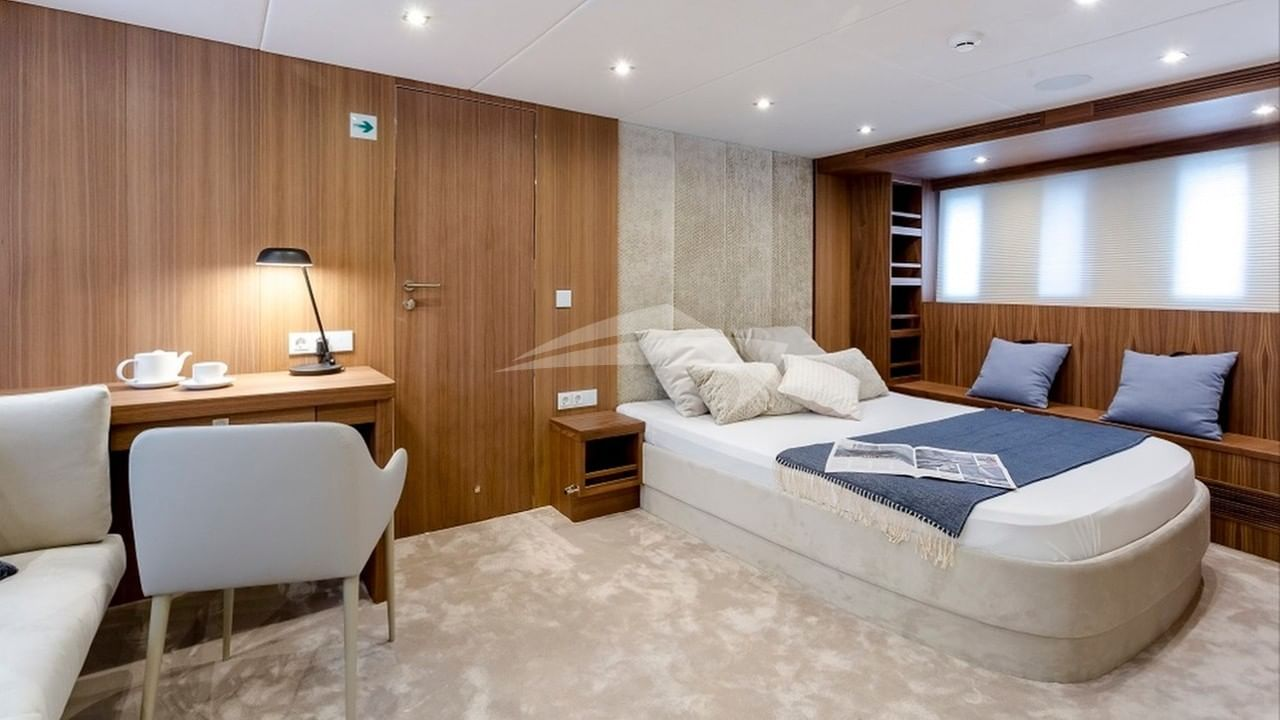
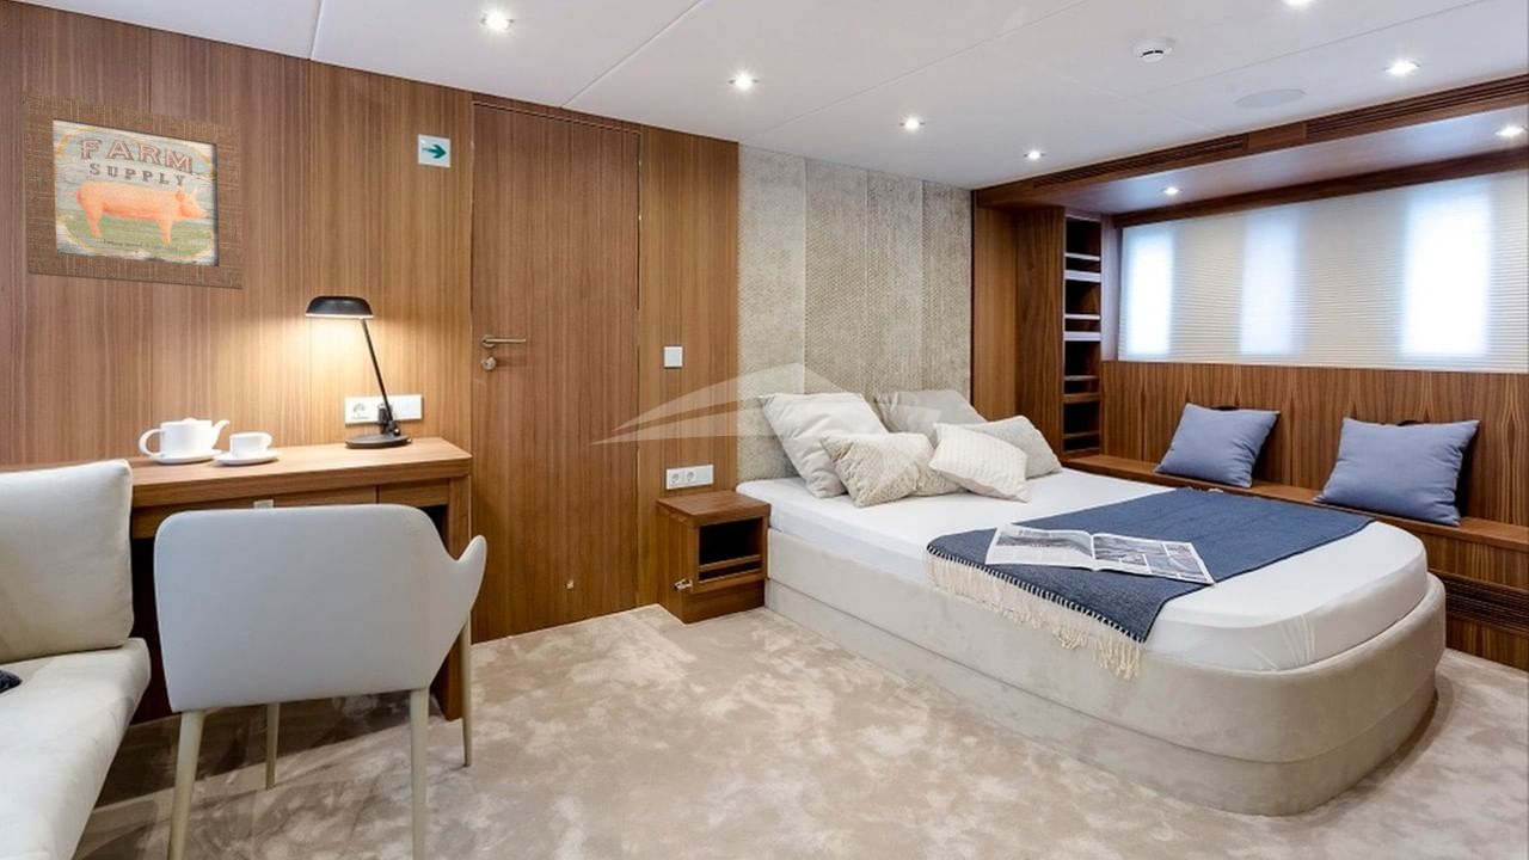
+ wall art (140, 197)
